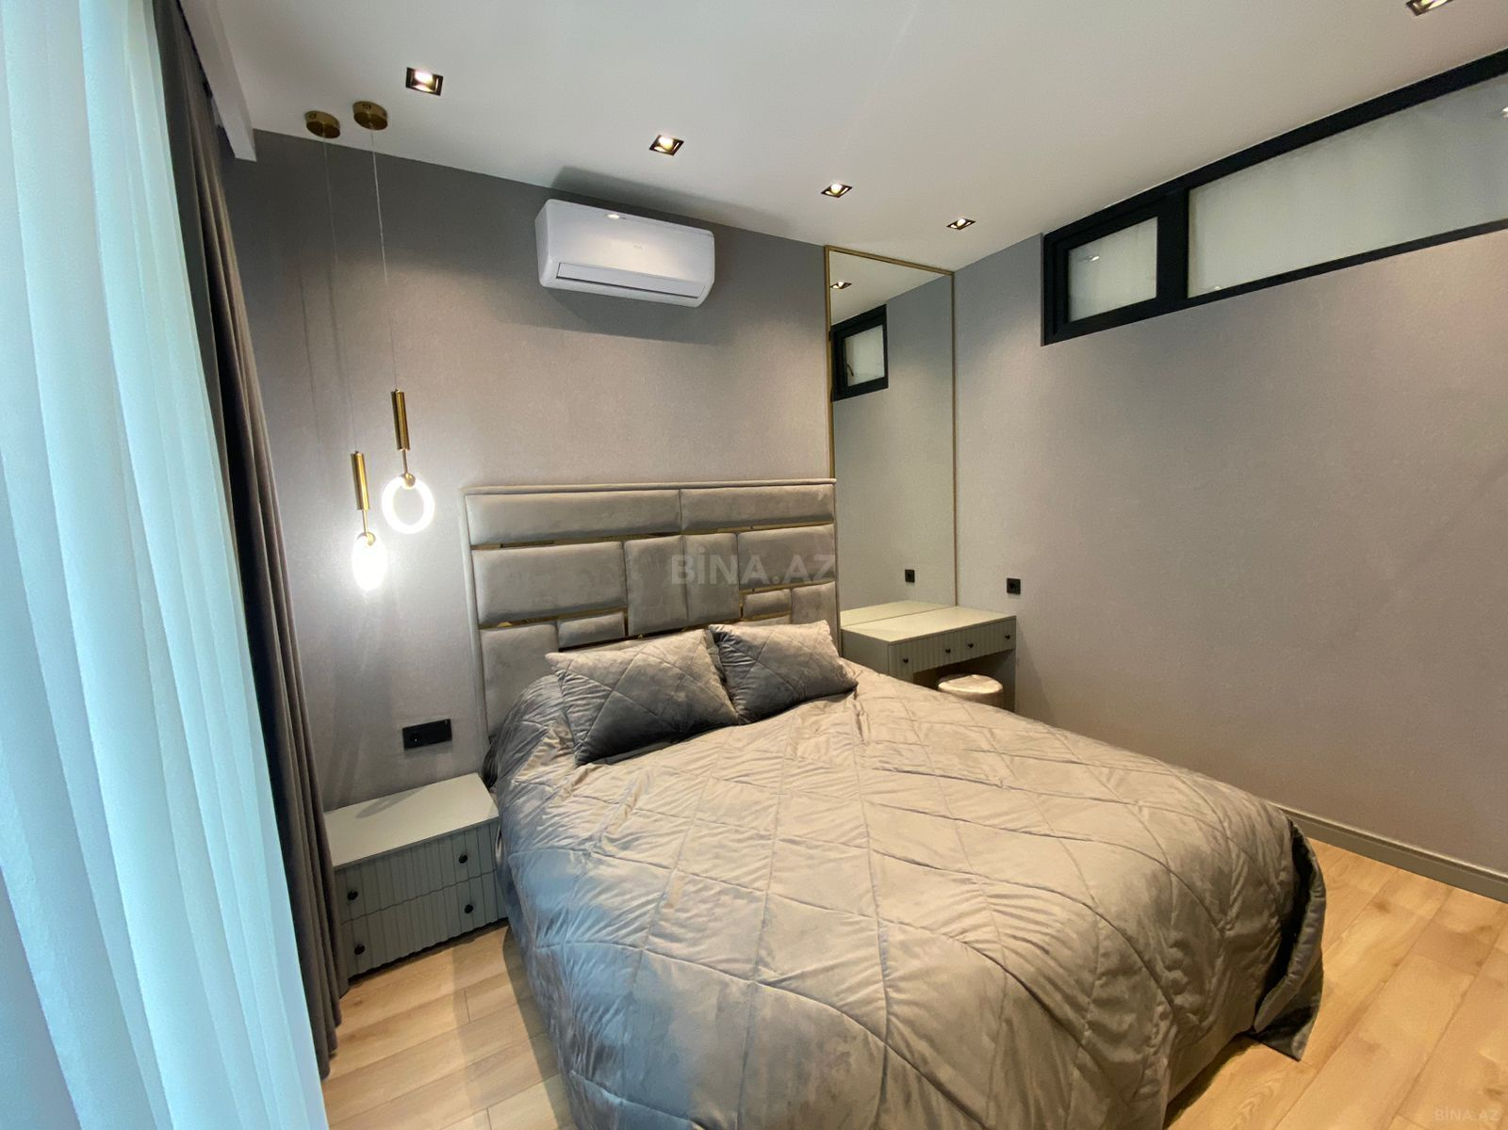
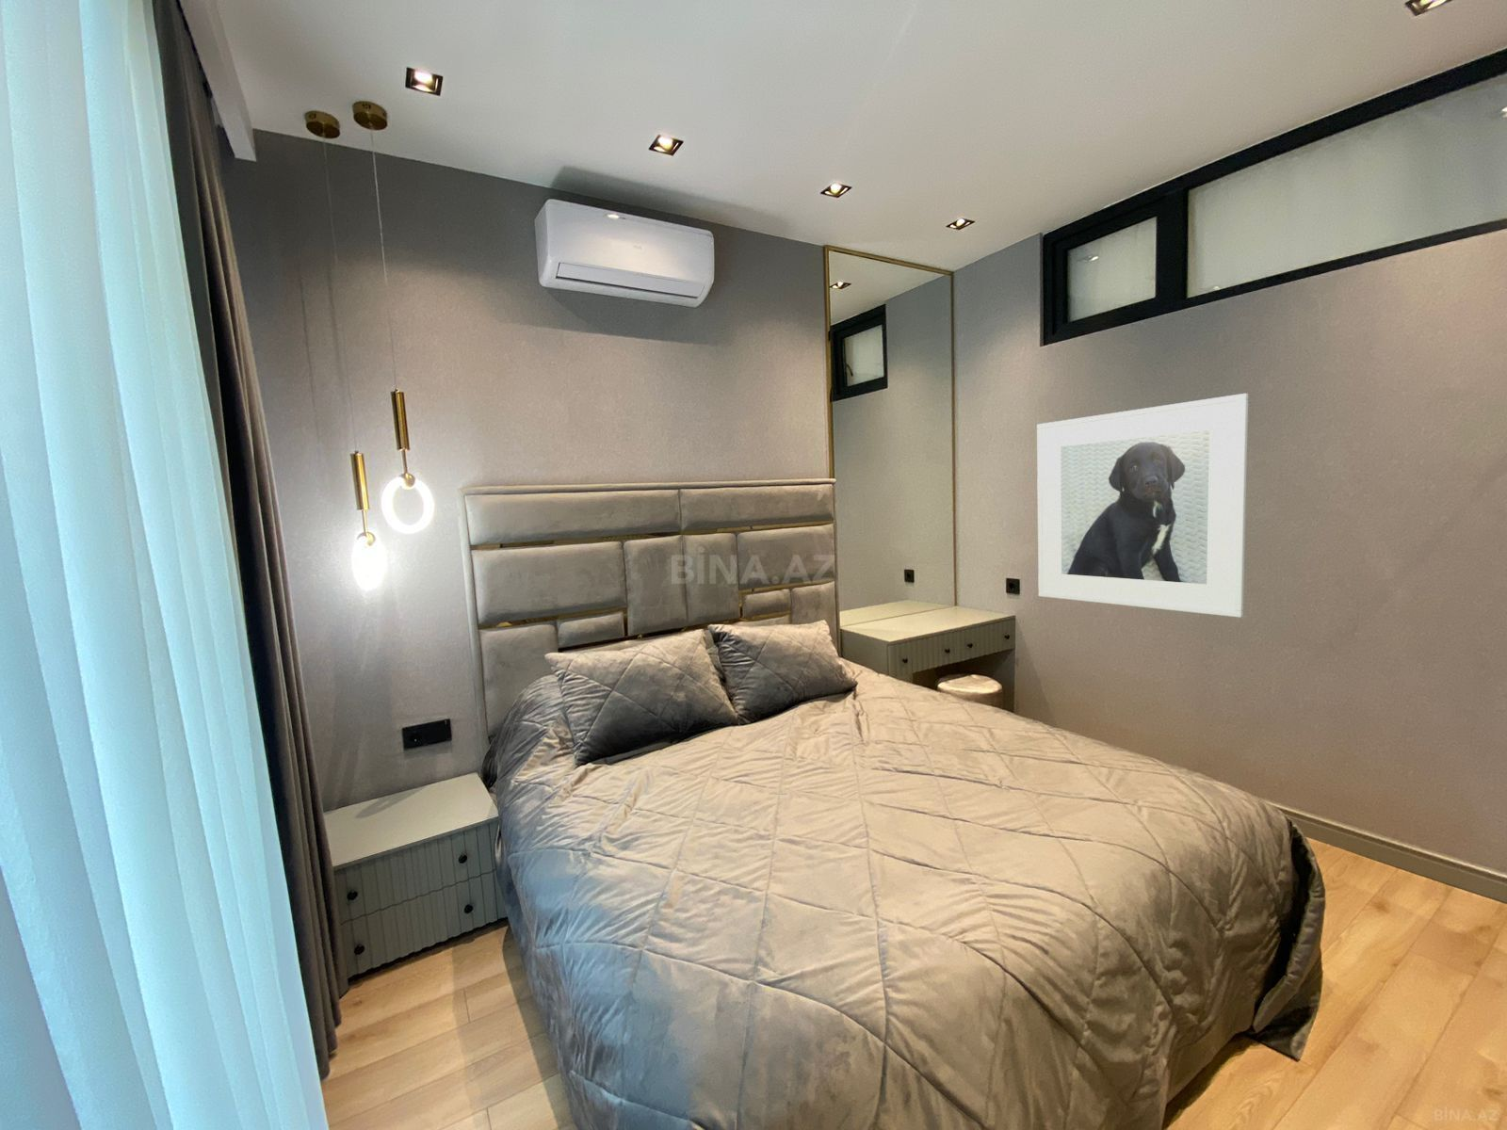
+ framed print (1127, 509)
